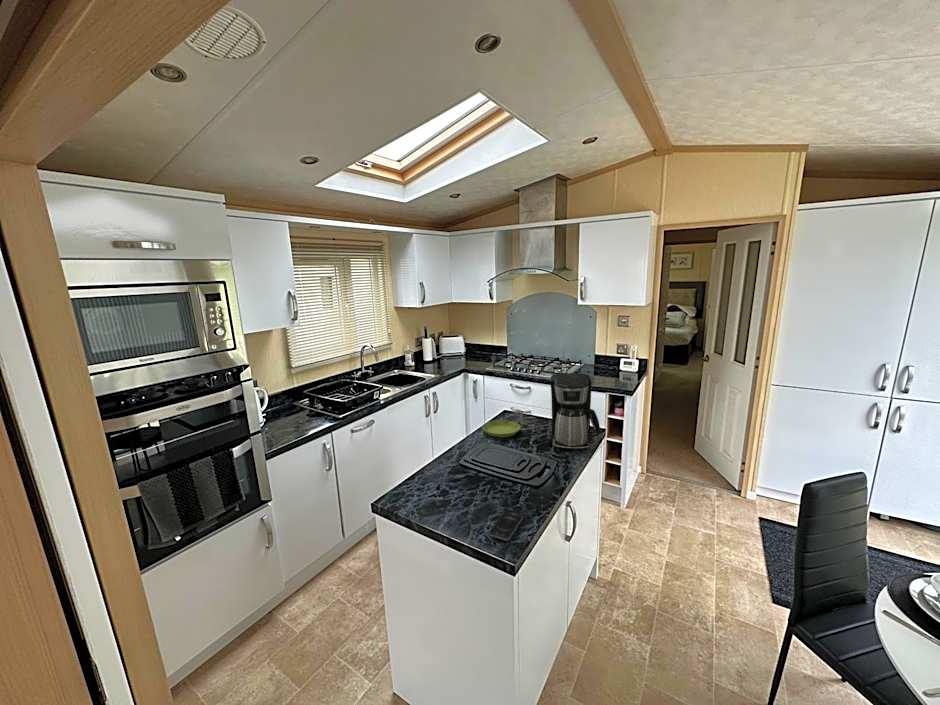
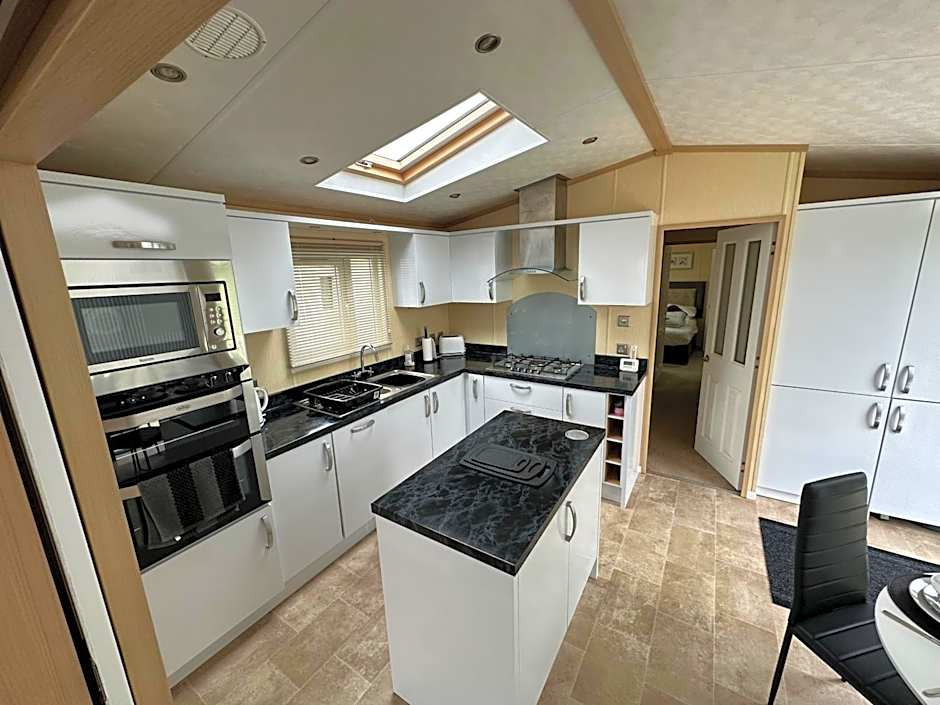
- coffee maker (575, 407)
- smartphone (506, 525)
- saucer (501, 429)
